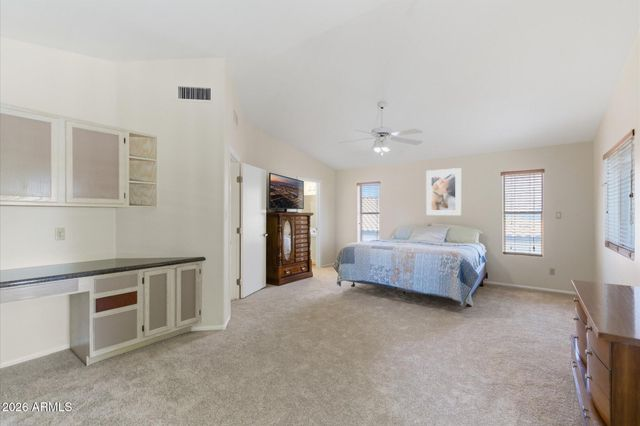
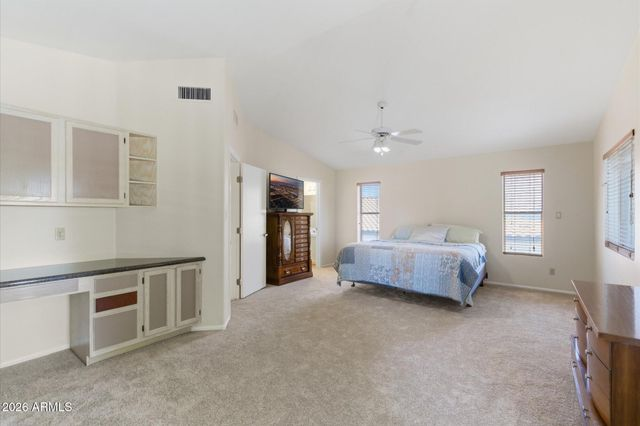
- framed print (443, 192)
